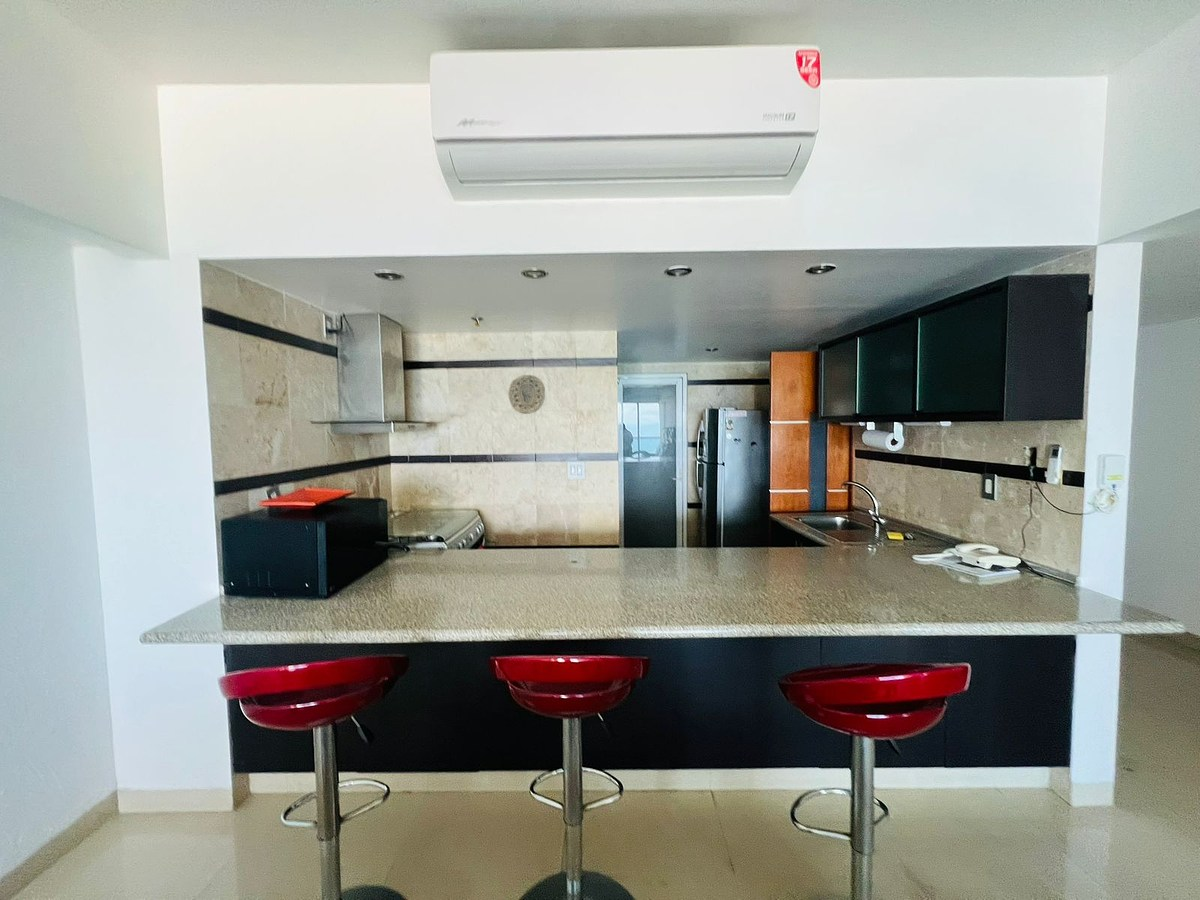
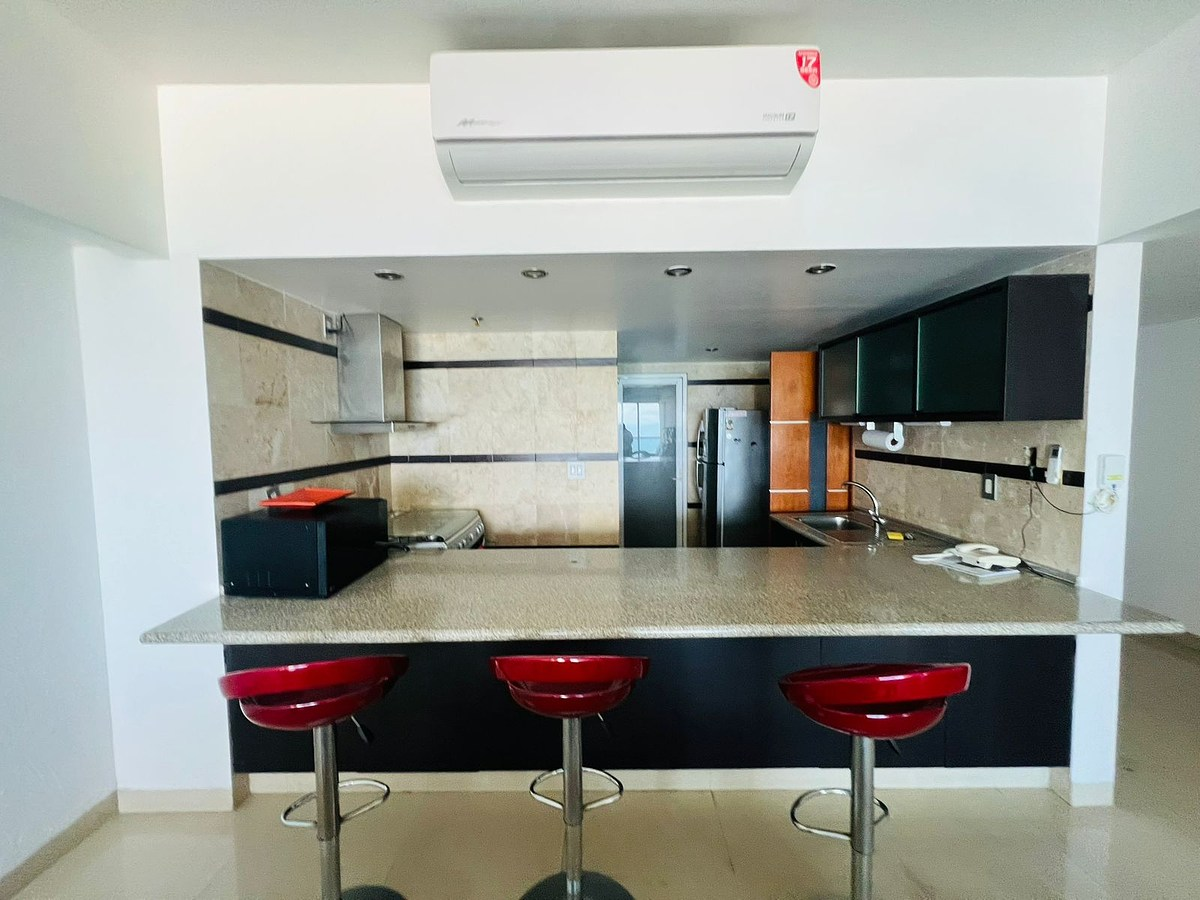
- decorative plate (526, 394)
